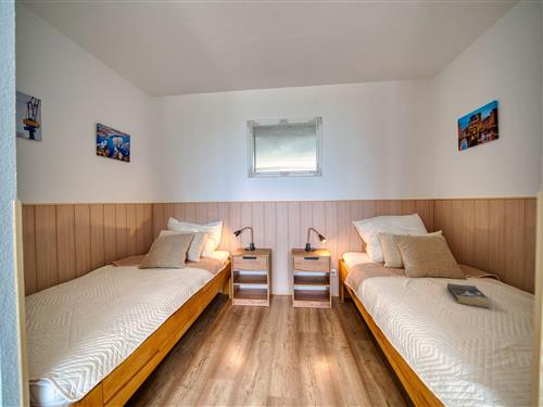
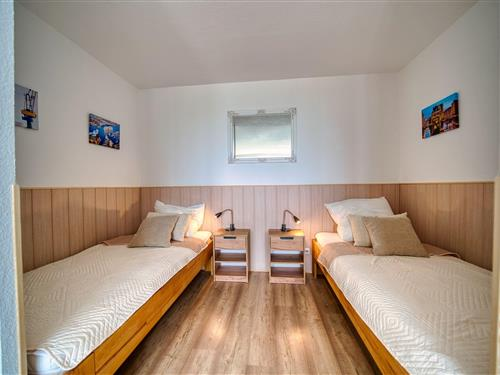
- book (467, 294)
